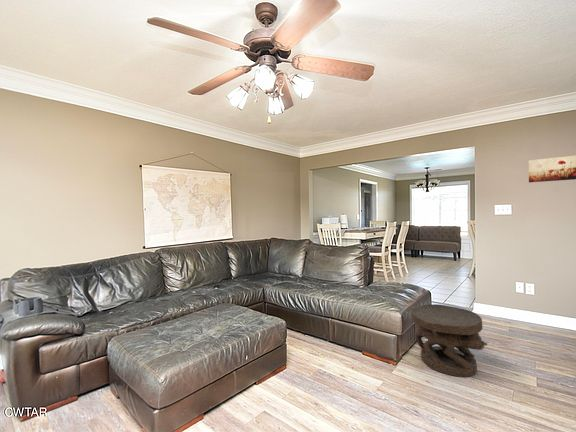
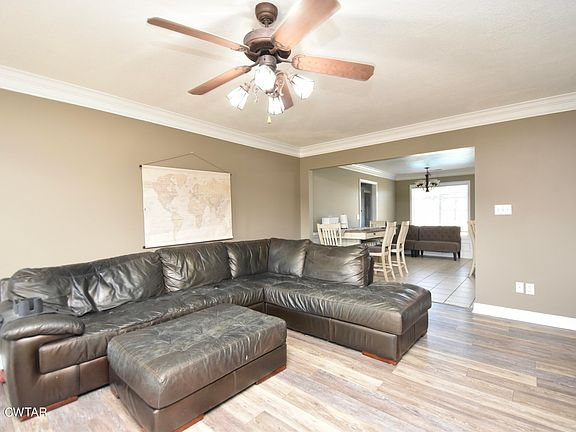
- carved stool (447, 338)
- wall art (551, 169)
